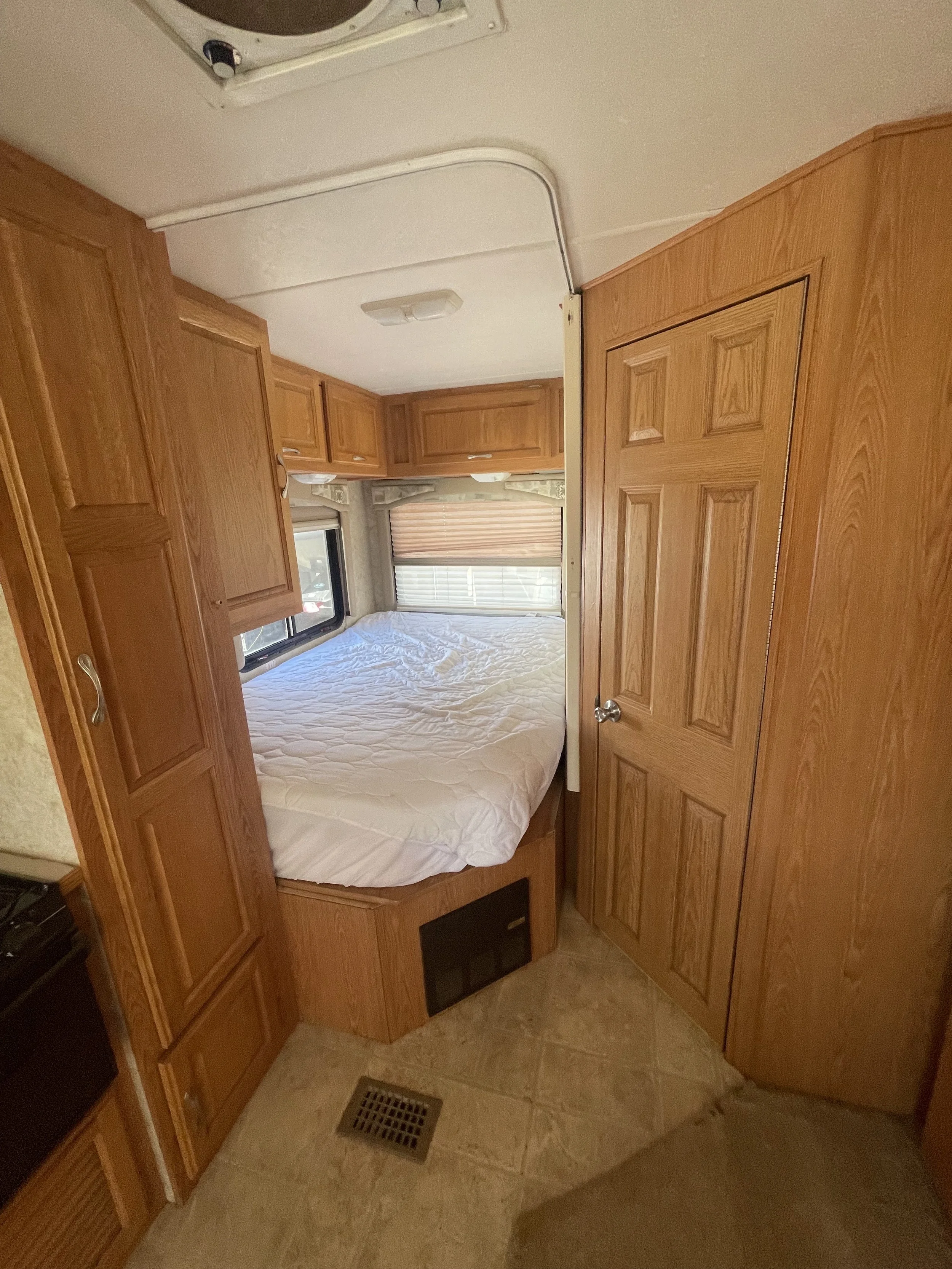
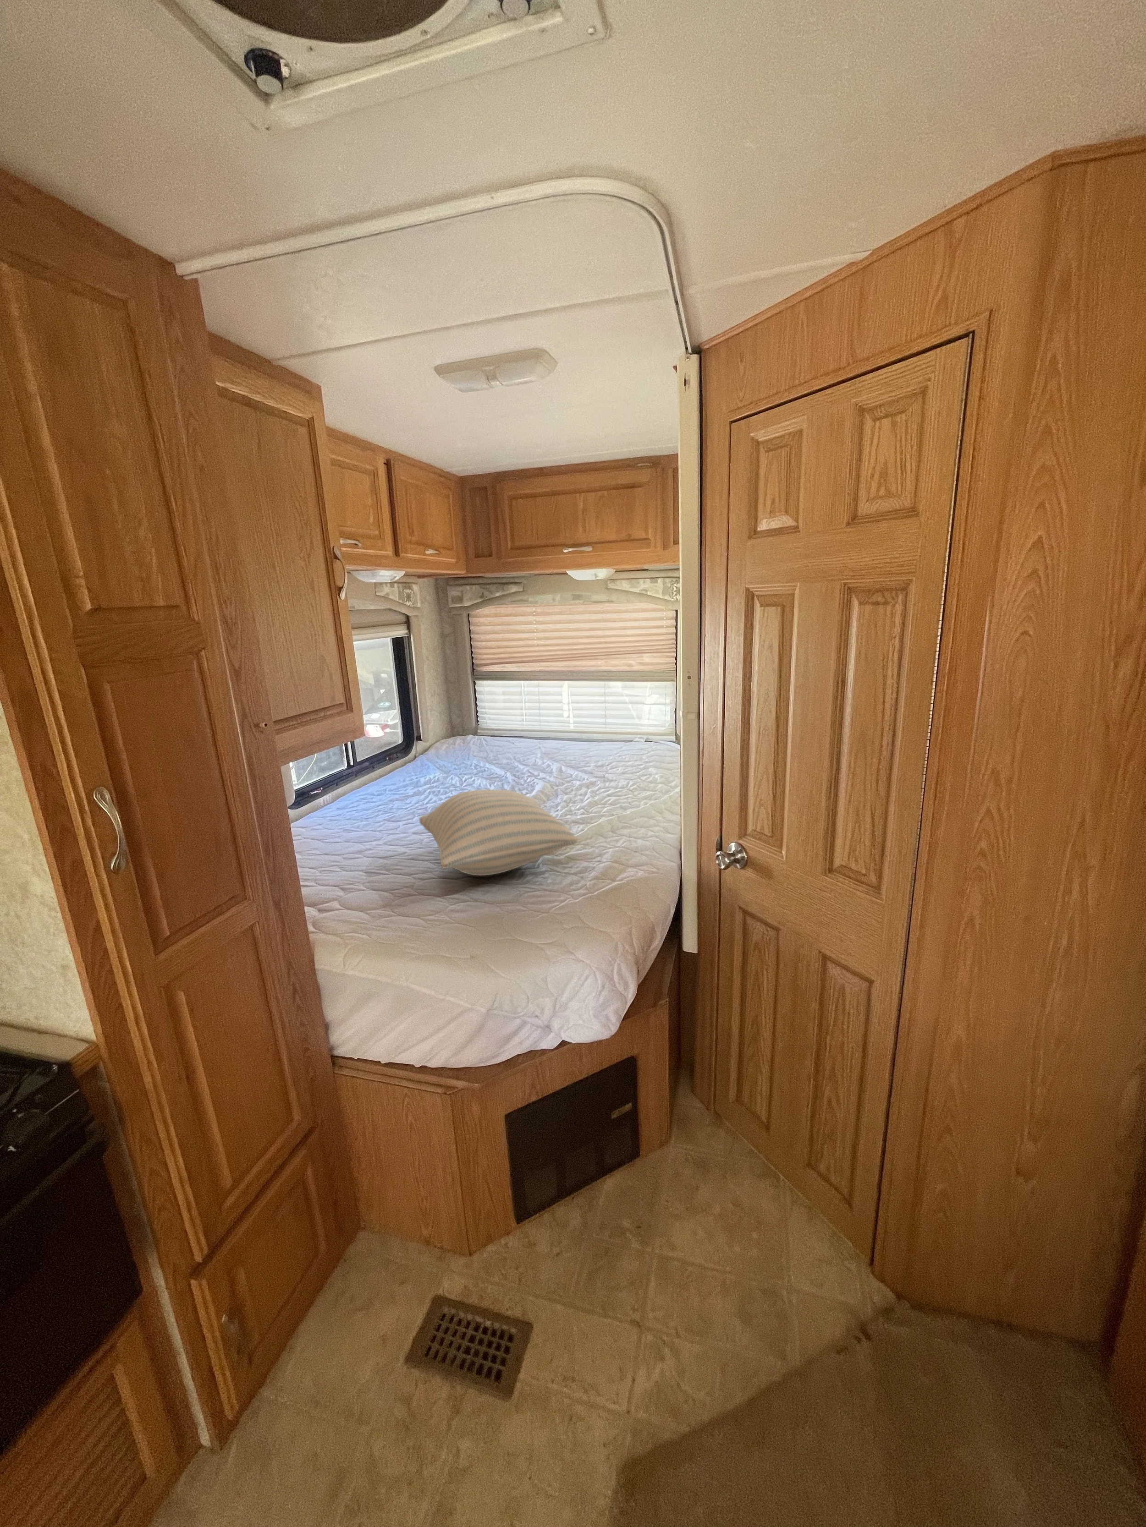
+ pillow (494, 829)
